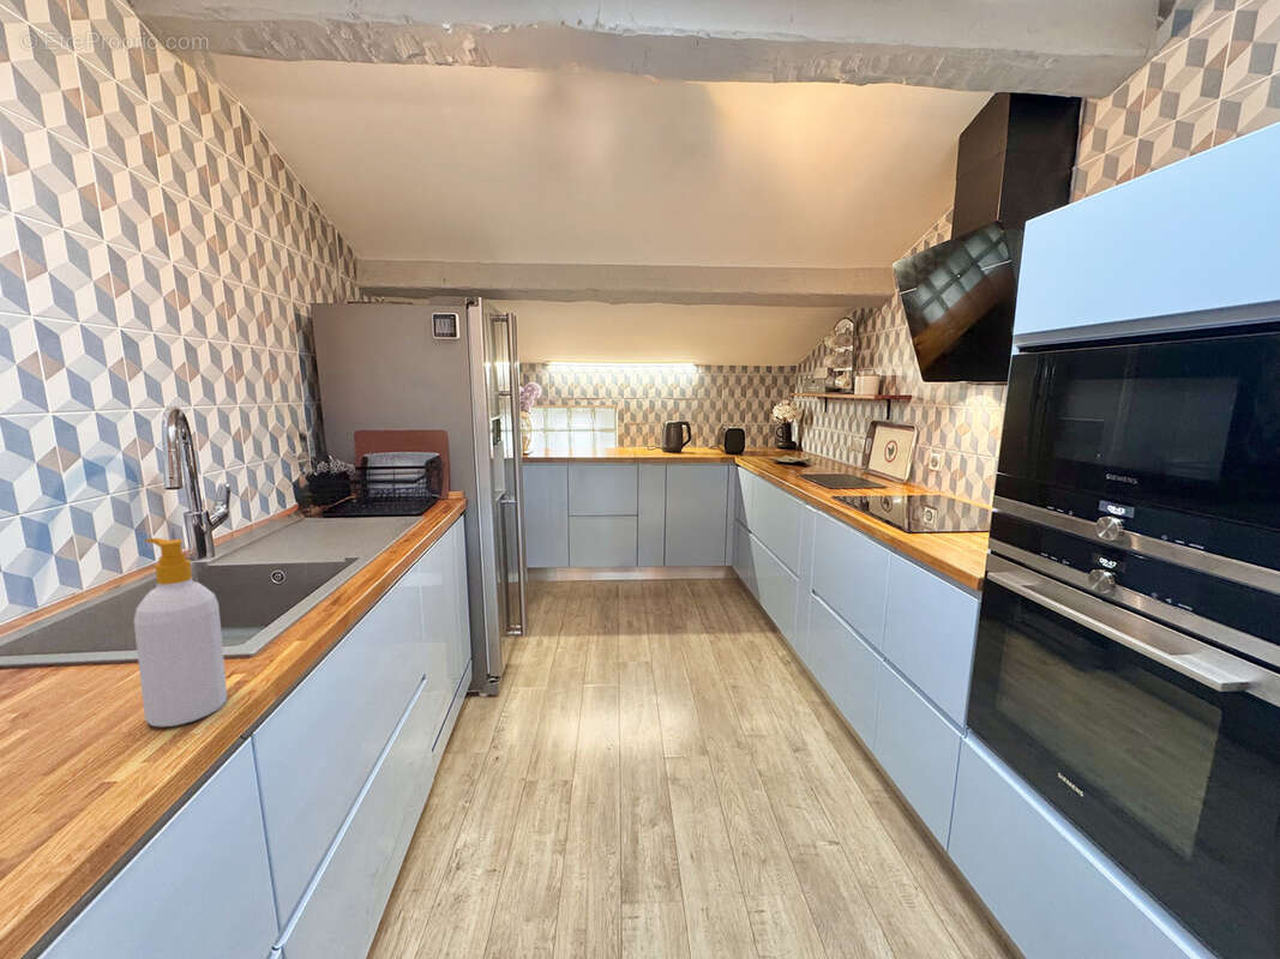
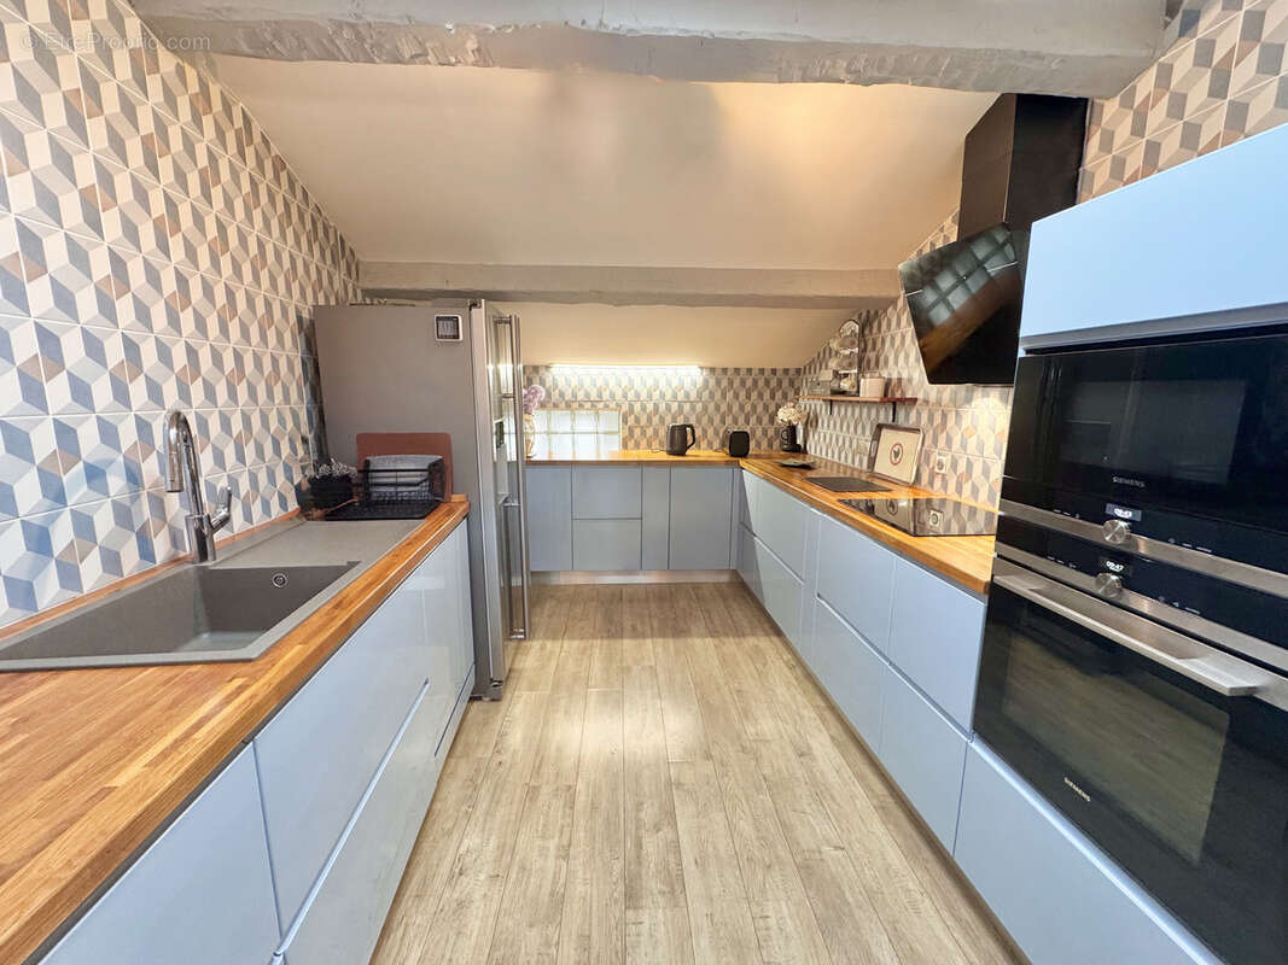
- soap bottle (178, 626)
